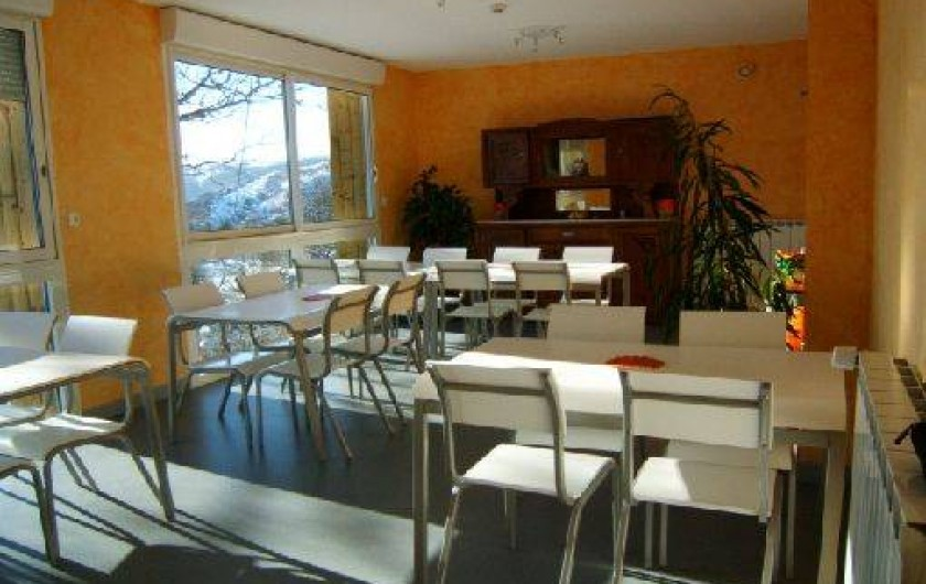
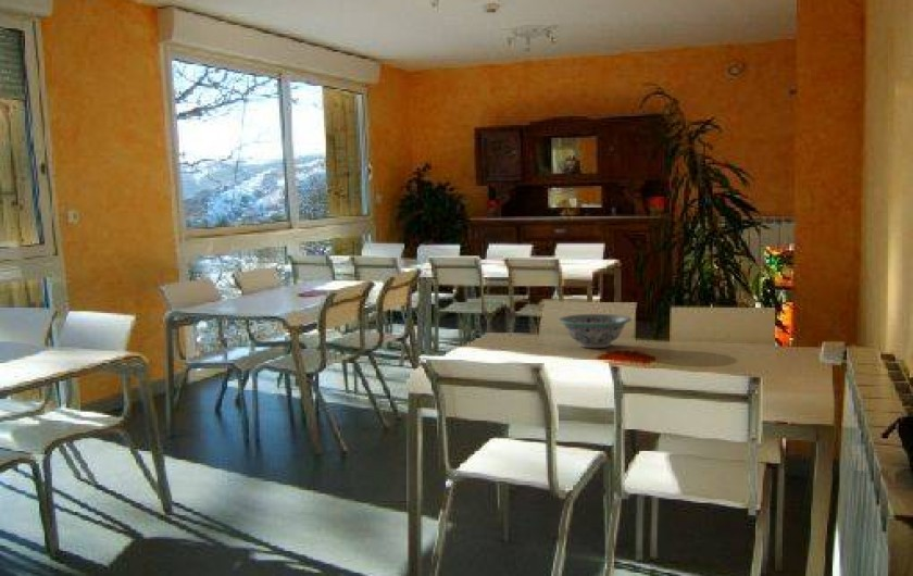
+ decorative bowl (595, 331)
